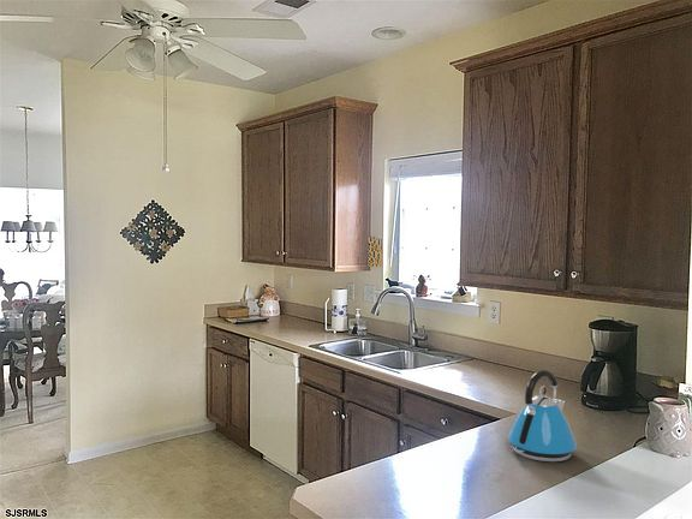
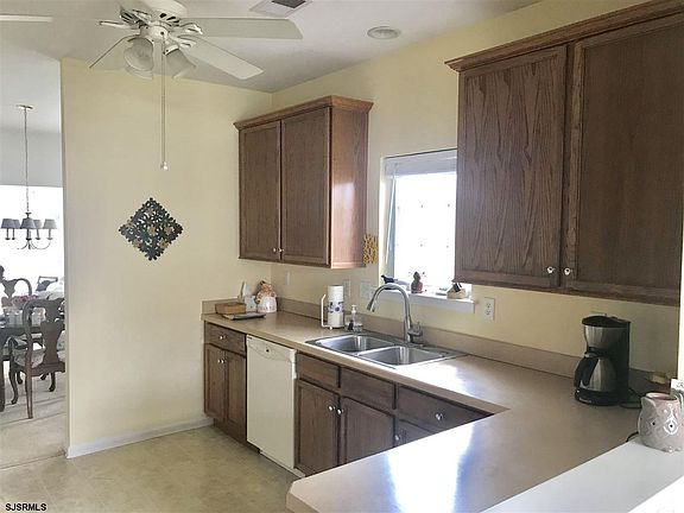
- kettle (541, 411)
